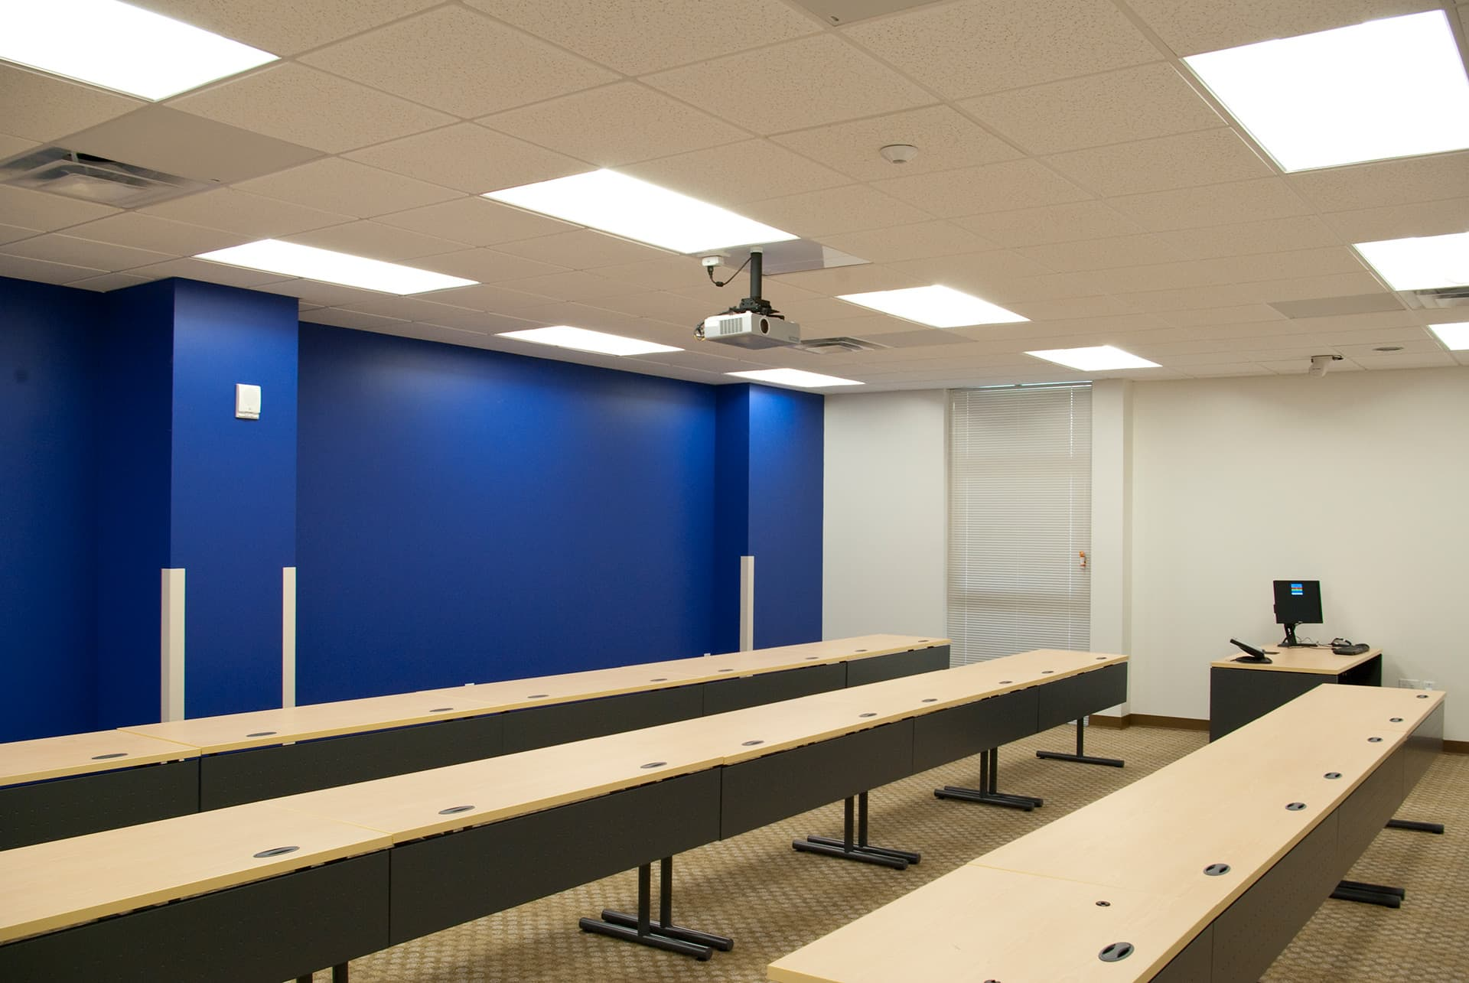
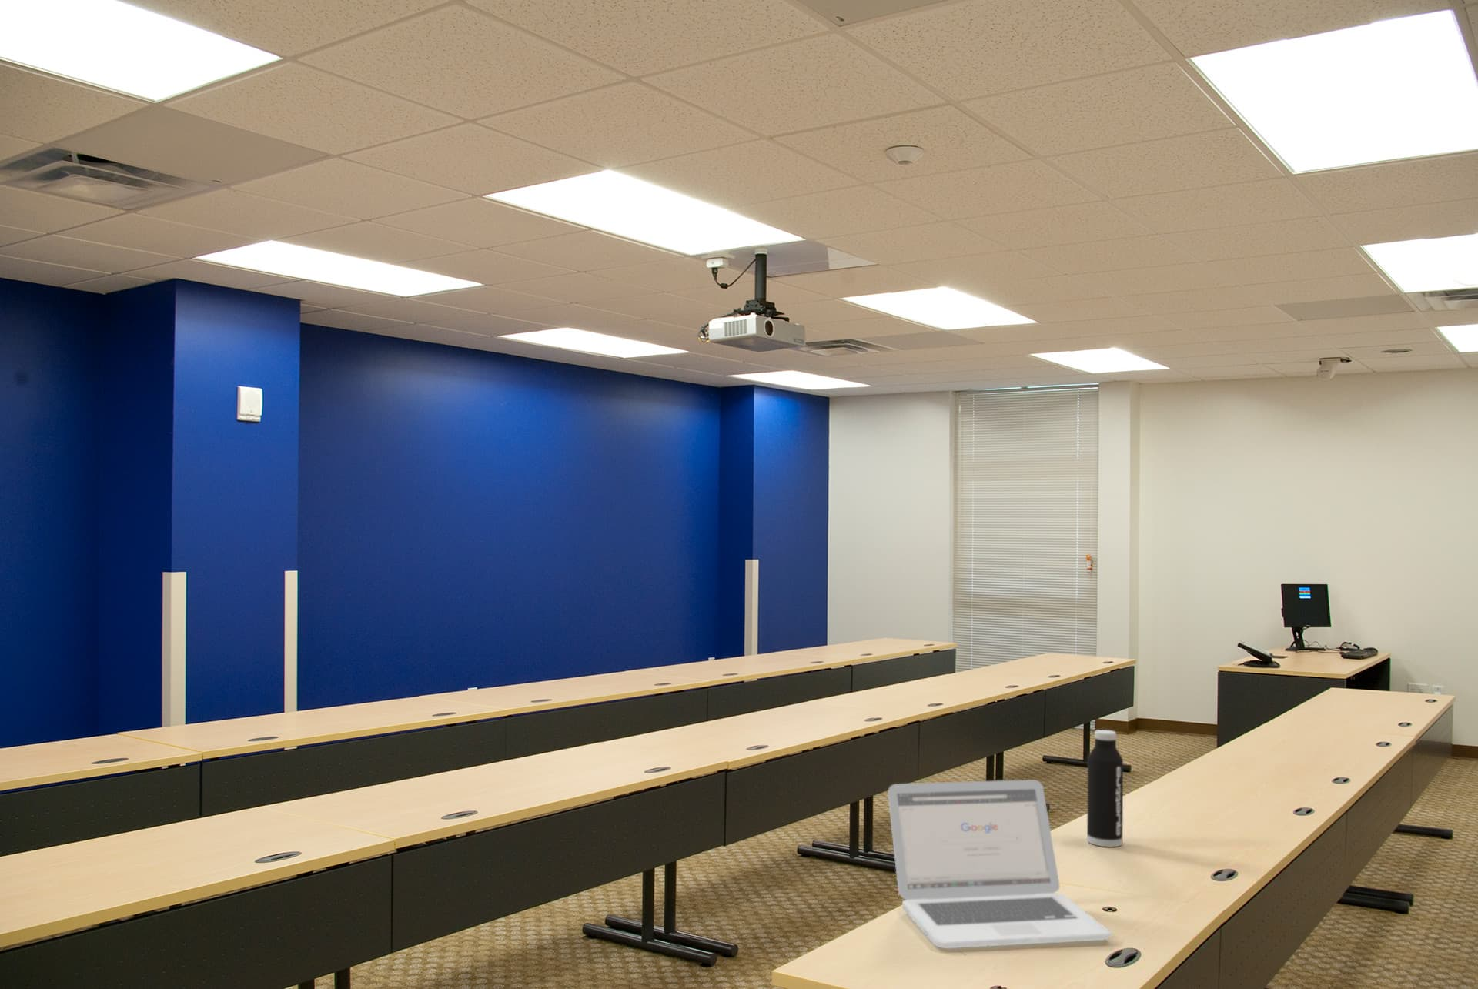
+ laptop (993, 859)
+ water bottle (1105, 787)
